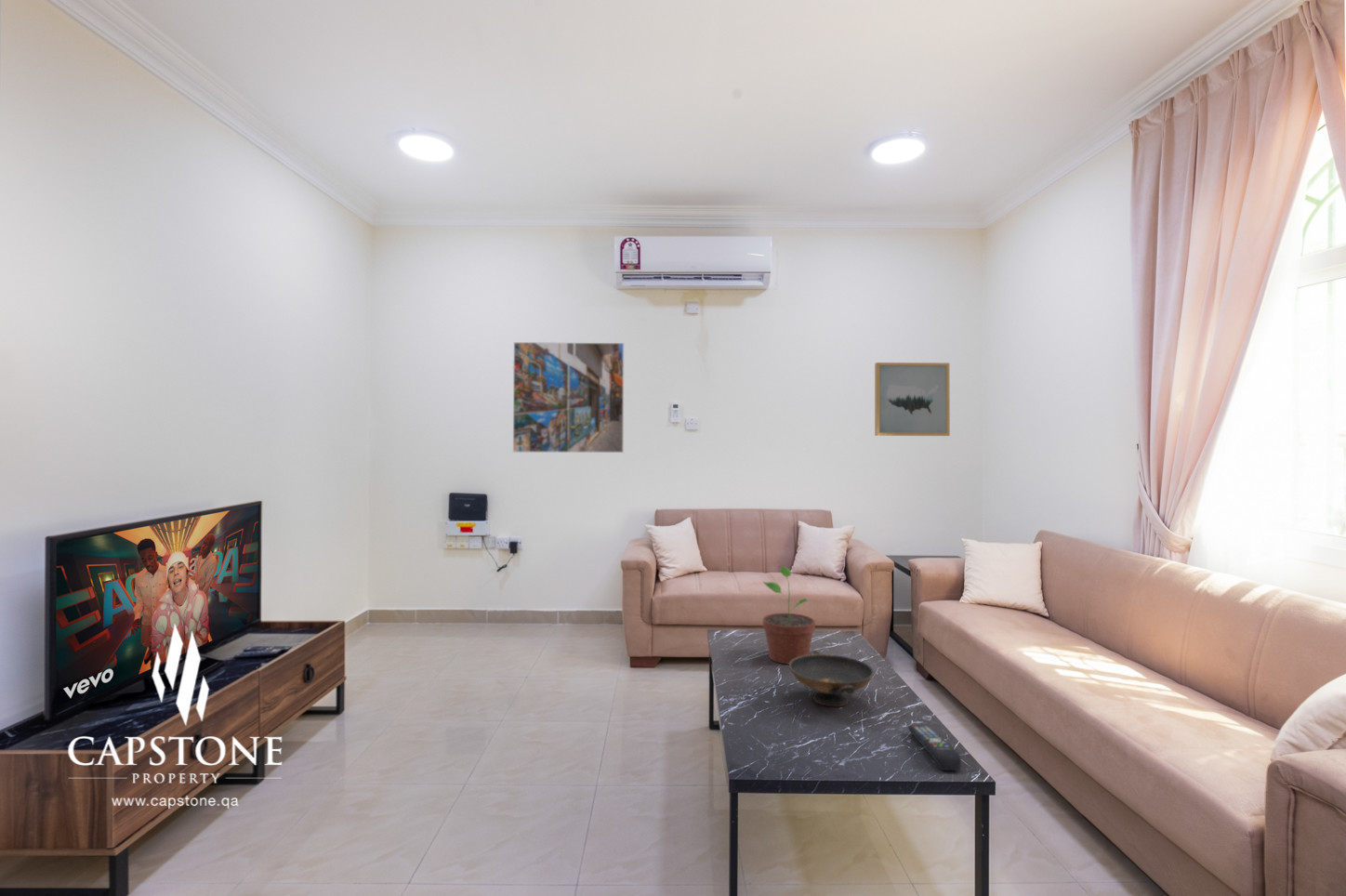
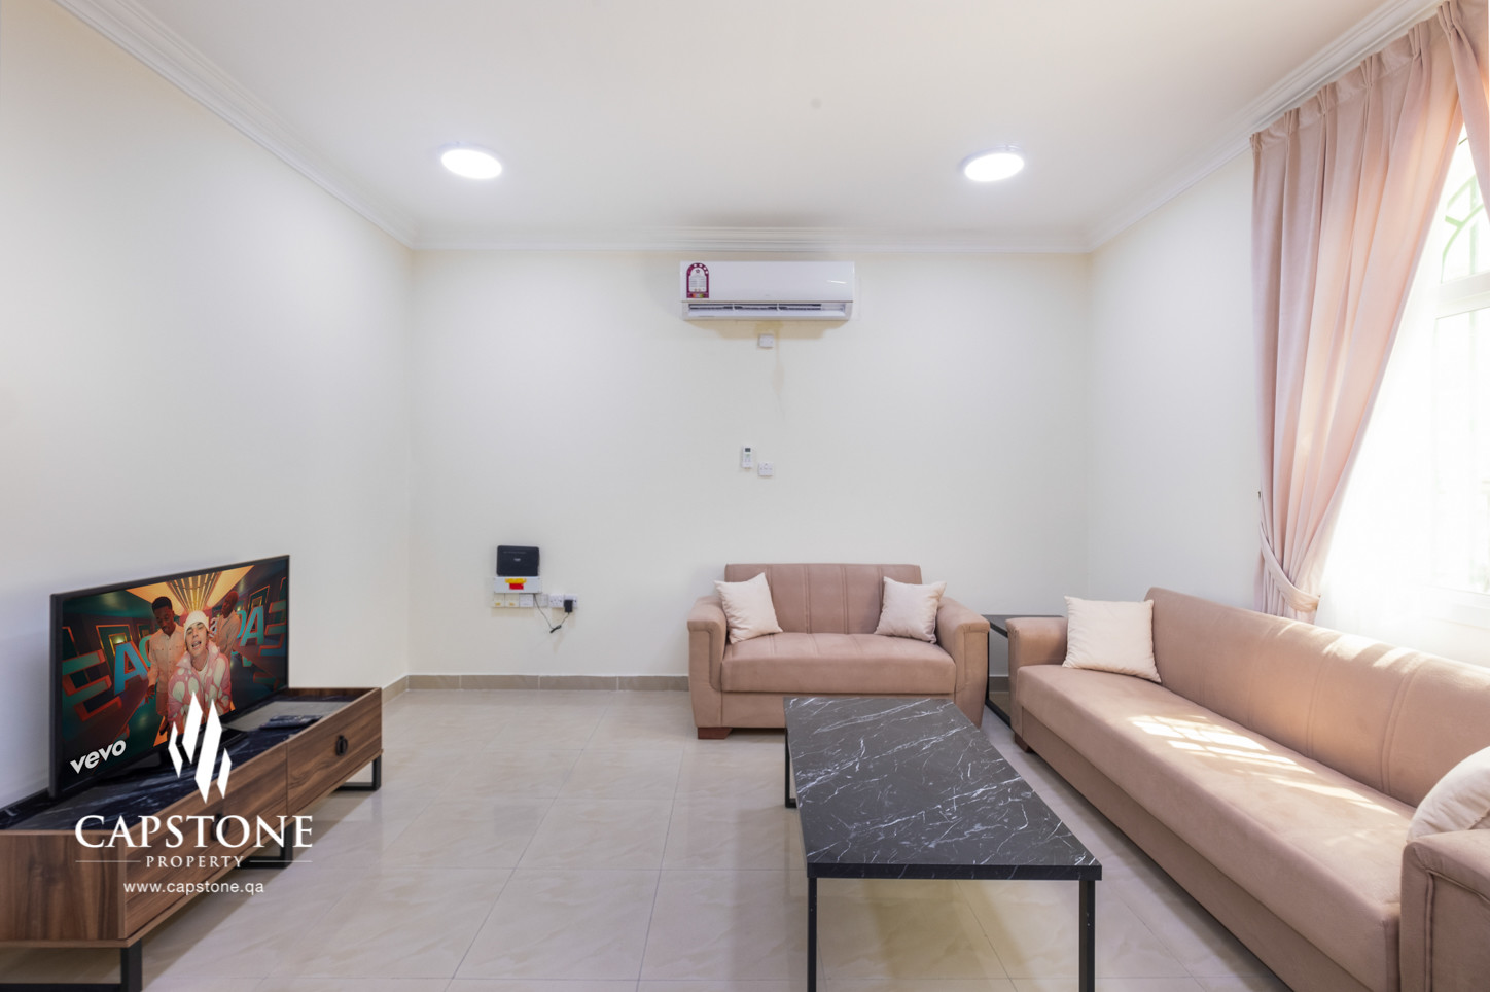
- decorative bowl (830, 682)
- remote control (933, 744)
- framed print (568, 397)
- wall art (912, 399)
- potted plant (788, 613)
